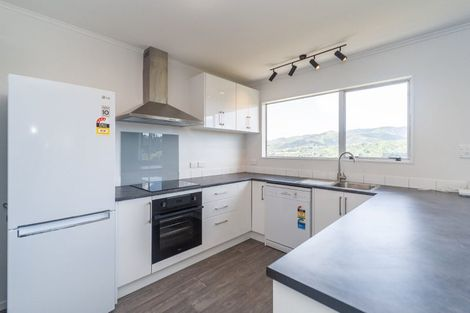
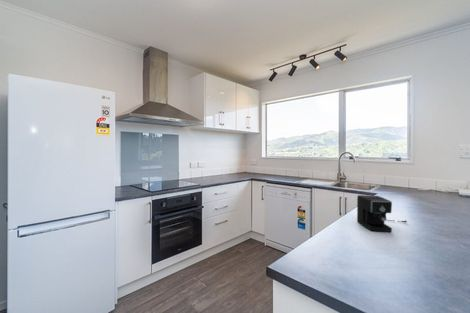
+ coffee maker (389, 212)
